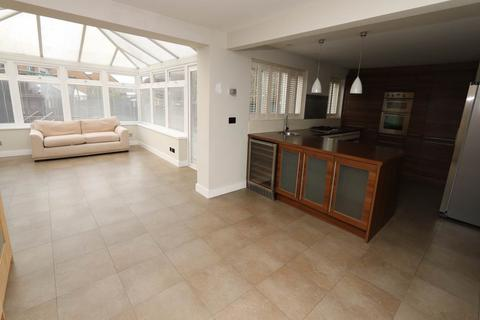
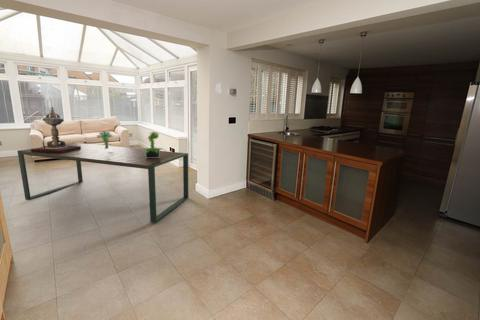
+ bouquet (108, 140)
+ potted plant (152, 144)
+ dining table (108, 164)
+ decorative urn (54, 128)
